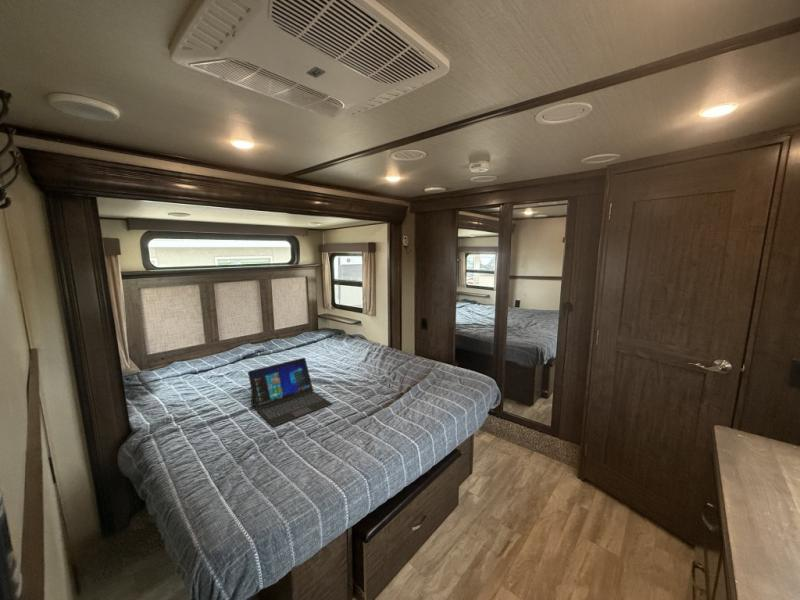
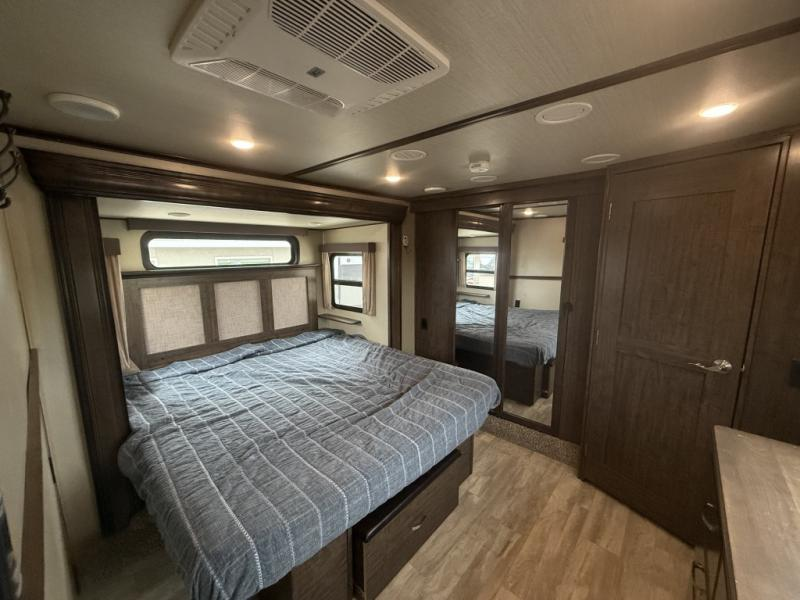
- laptop (290, 387)
